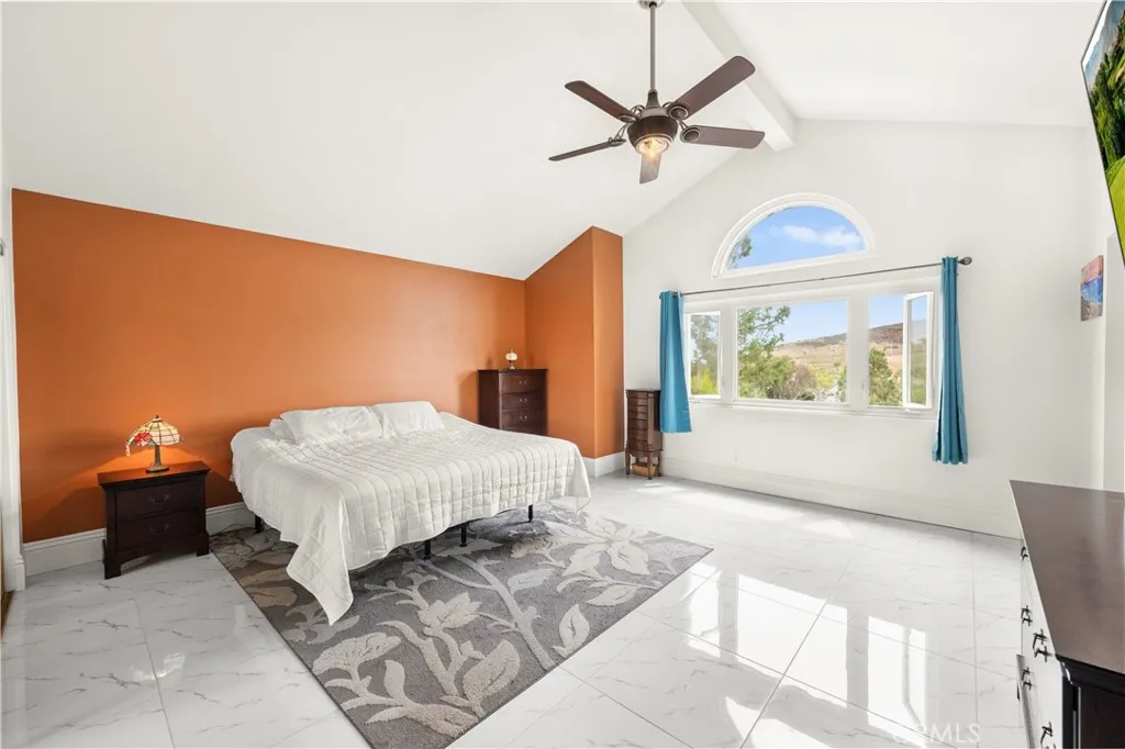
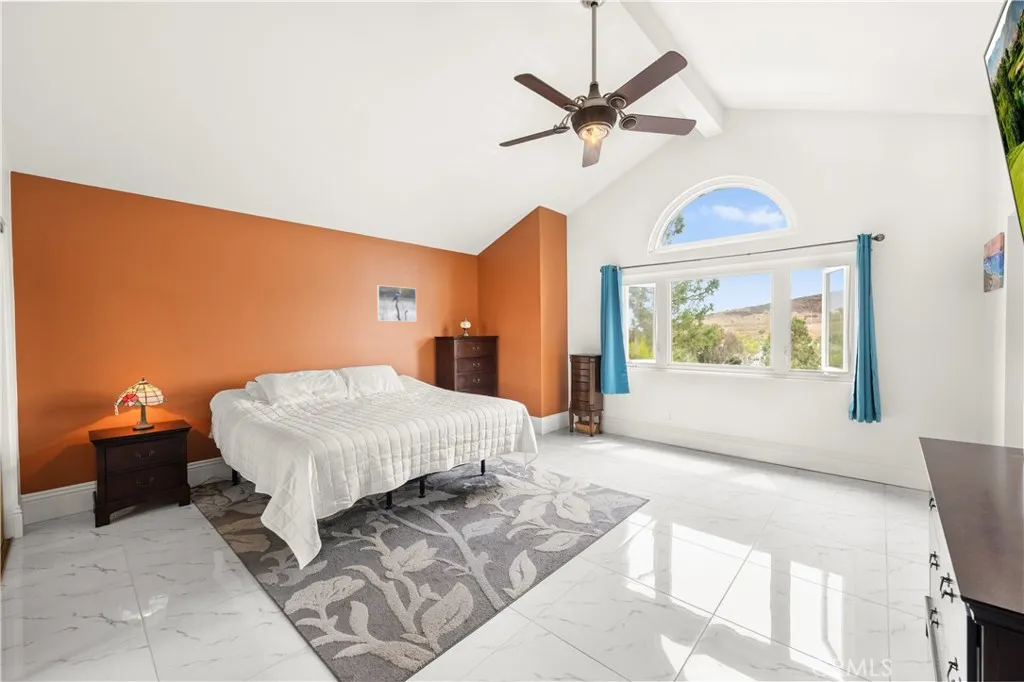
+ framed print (397, 304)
